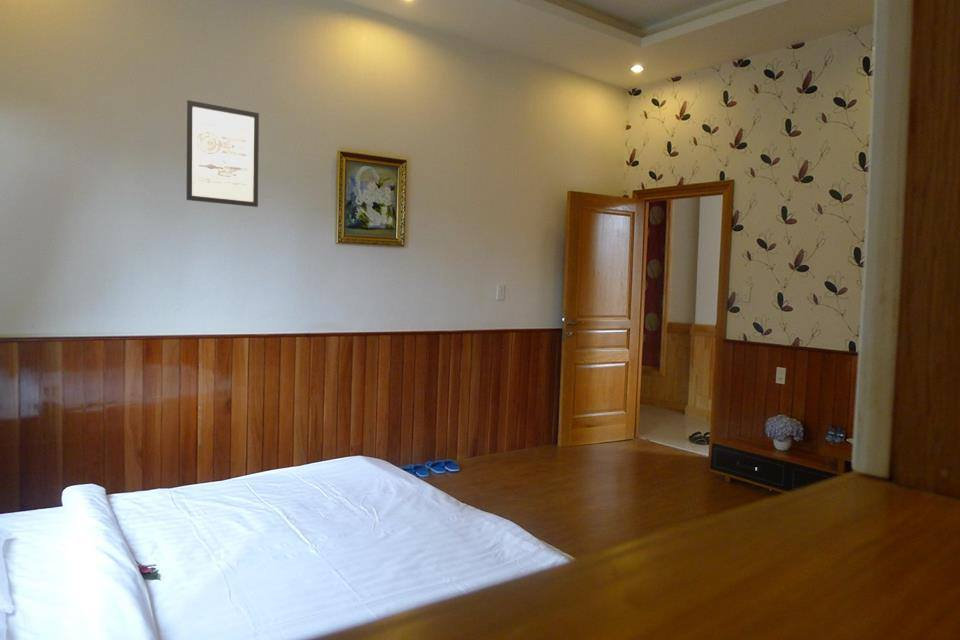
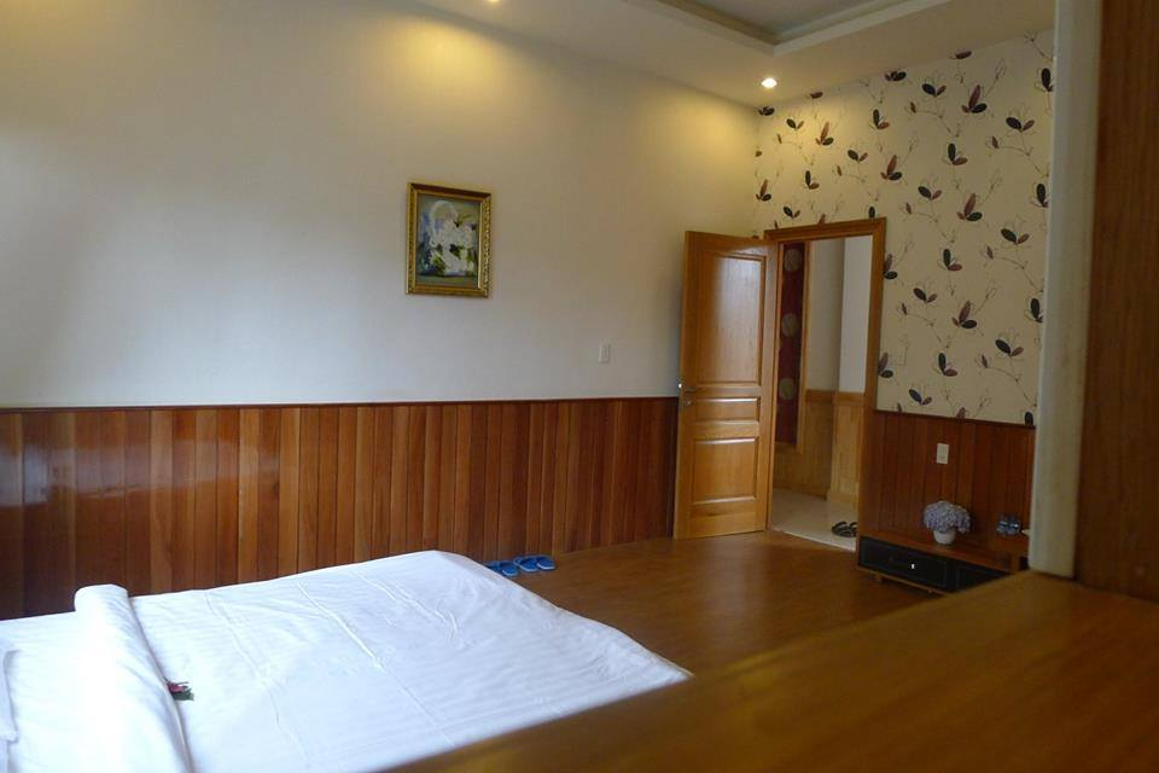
- wall art (223, 155)
